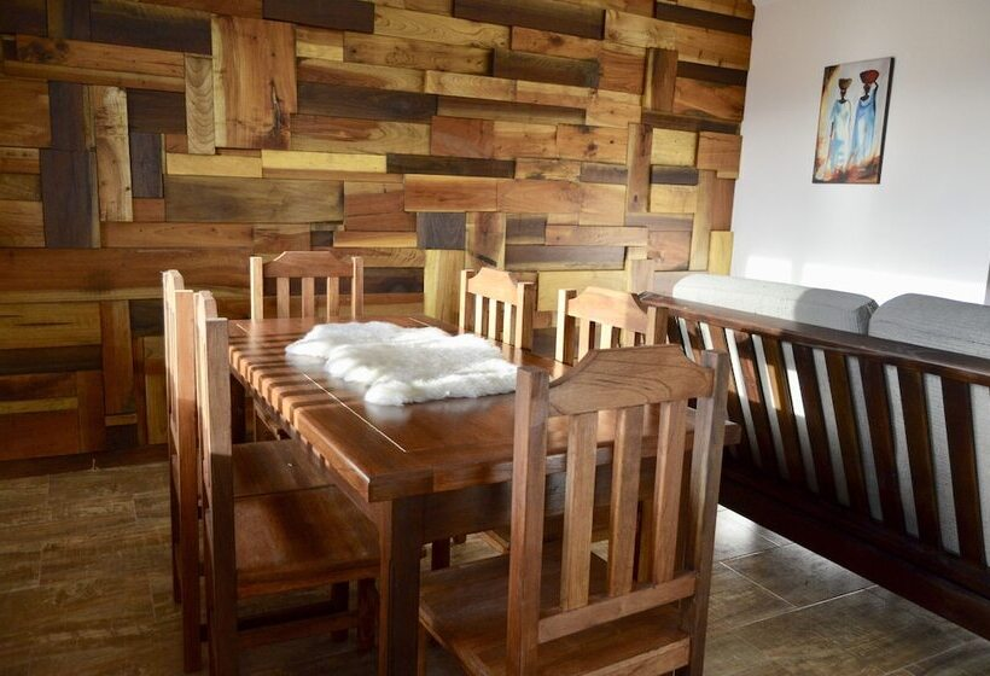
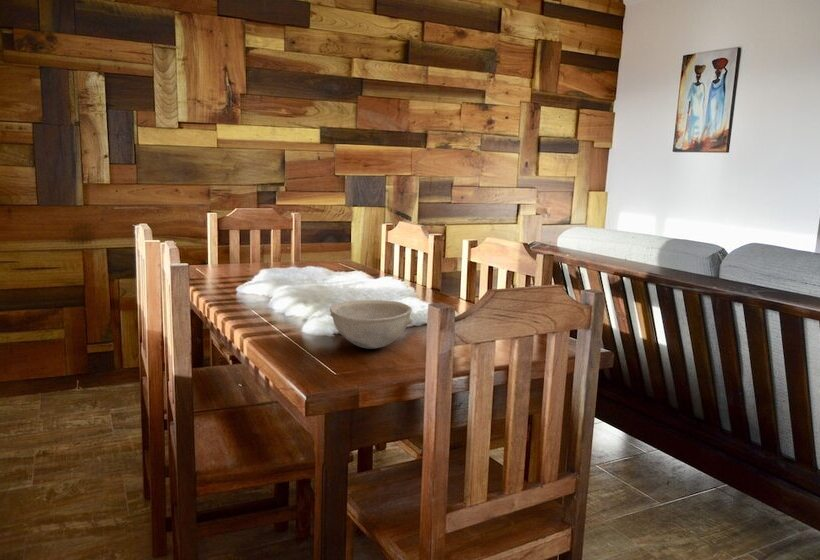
+ bowl (370, 327)
